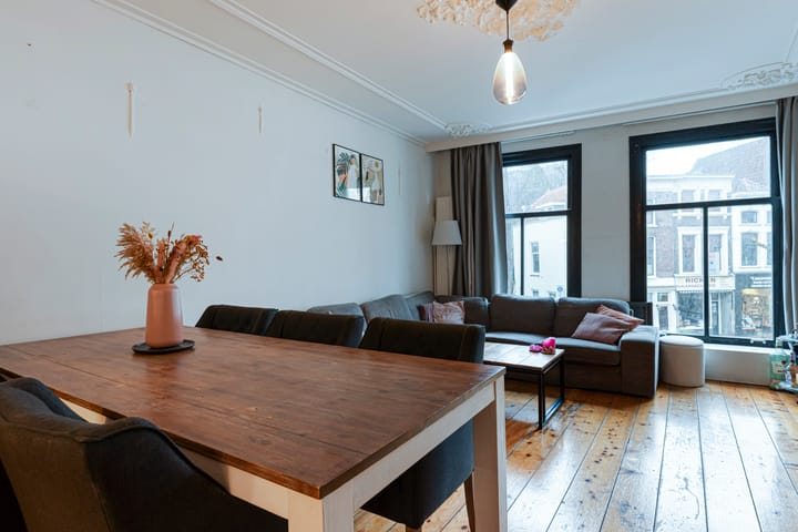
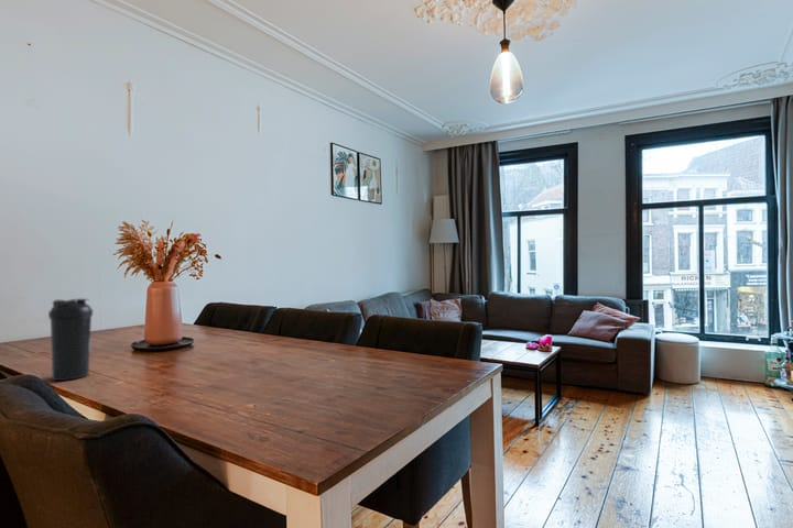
+ water bottle (70, 338)
